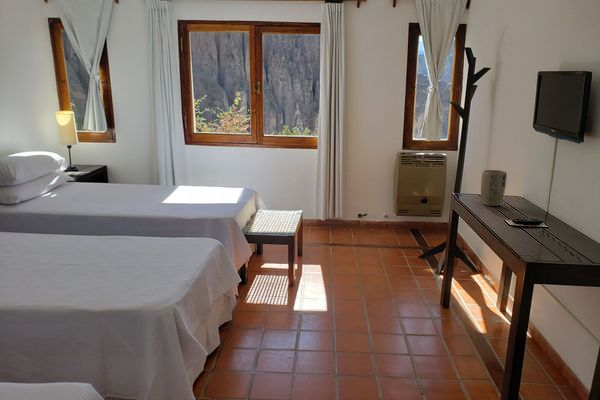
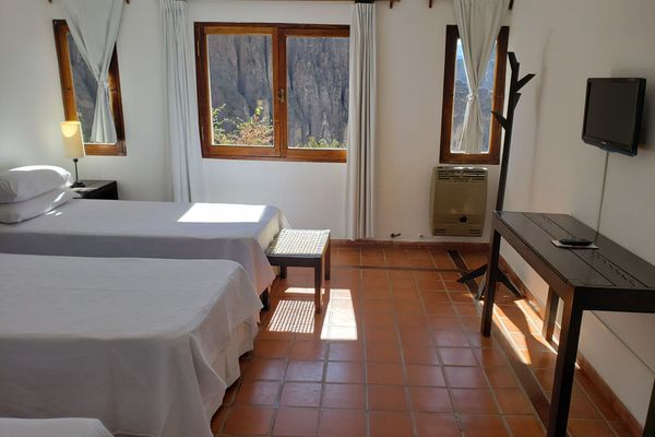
- plant pot (493, 188)
